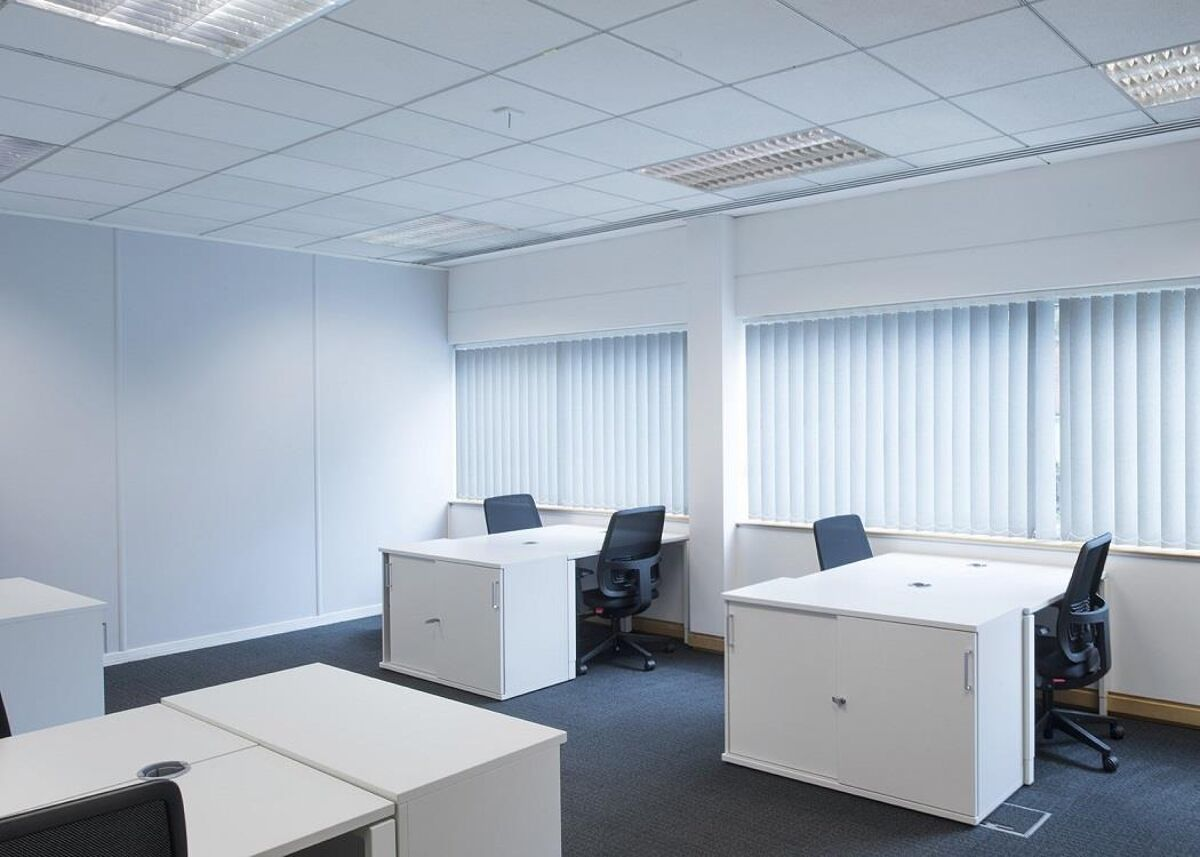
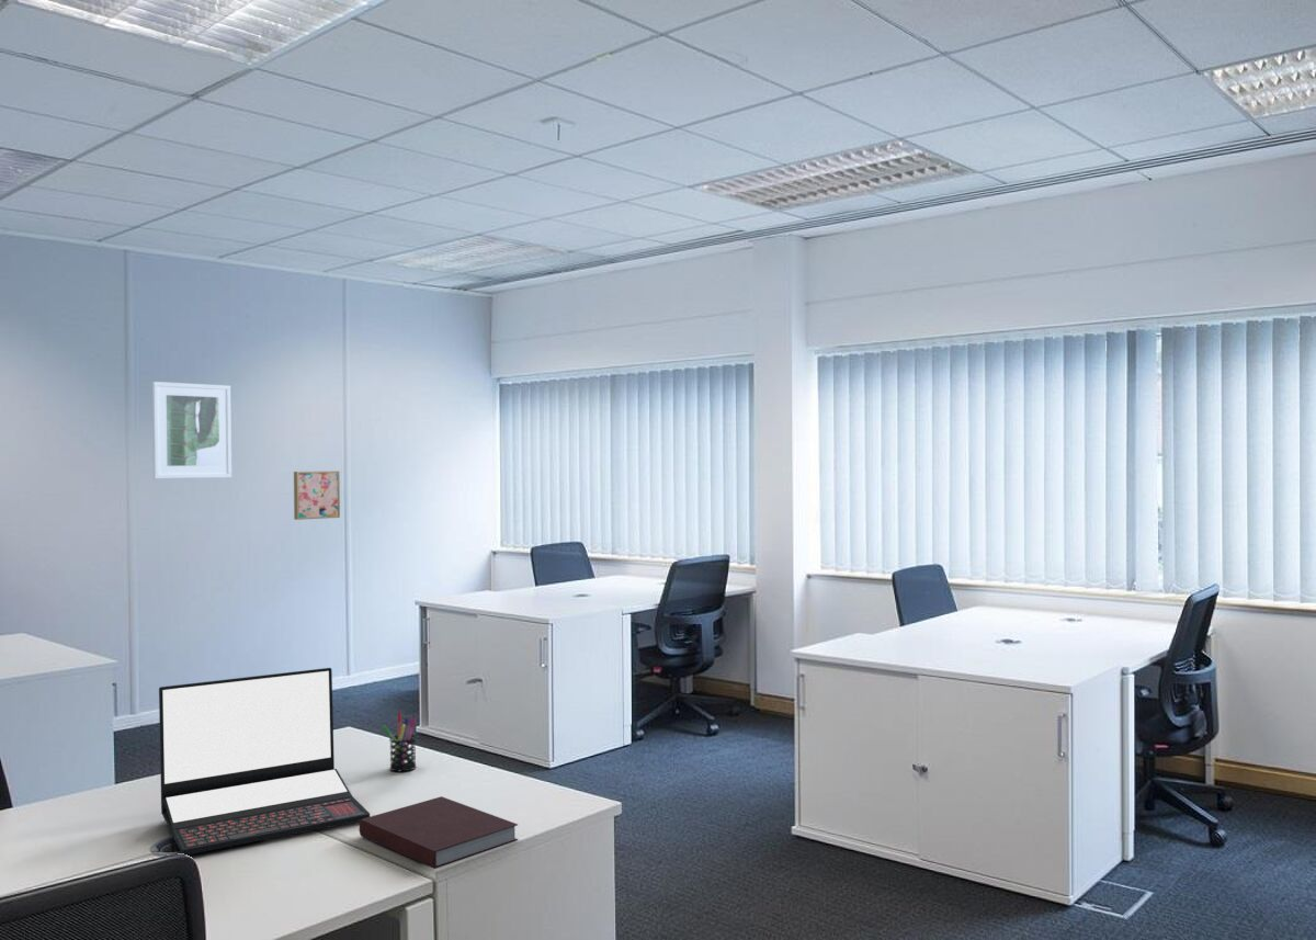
+ pen holder (399, 741)
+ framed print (192, 430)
+ laptop (263, 754)
+ wall art (317, 495)
+ notebook (438, 829)
